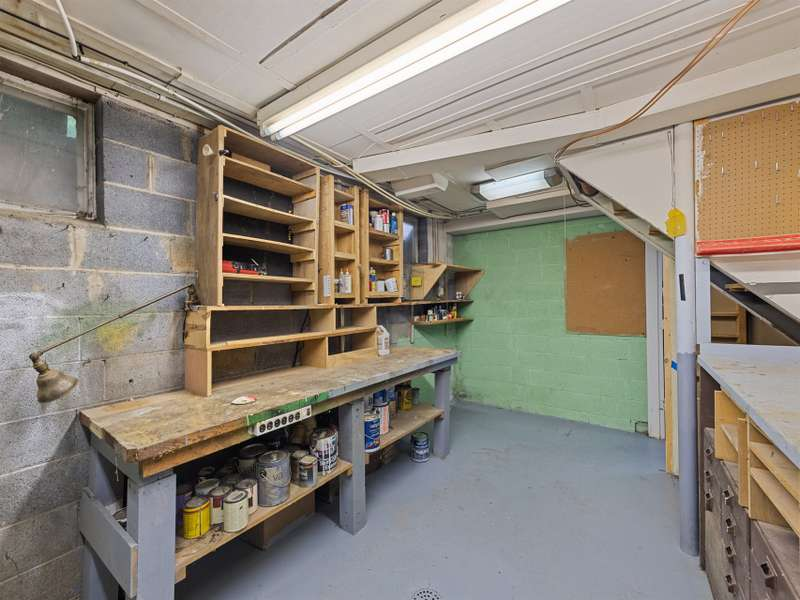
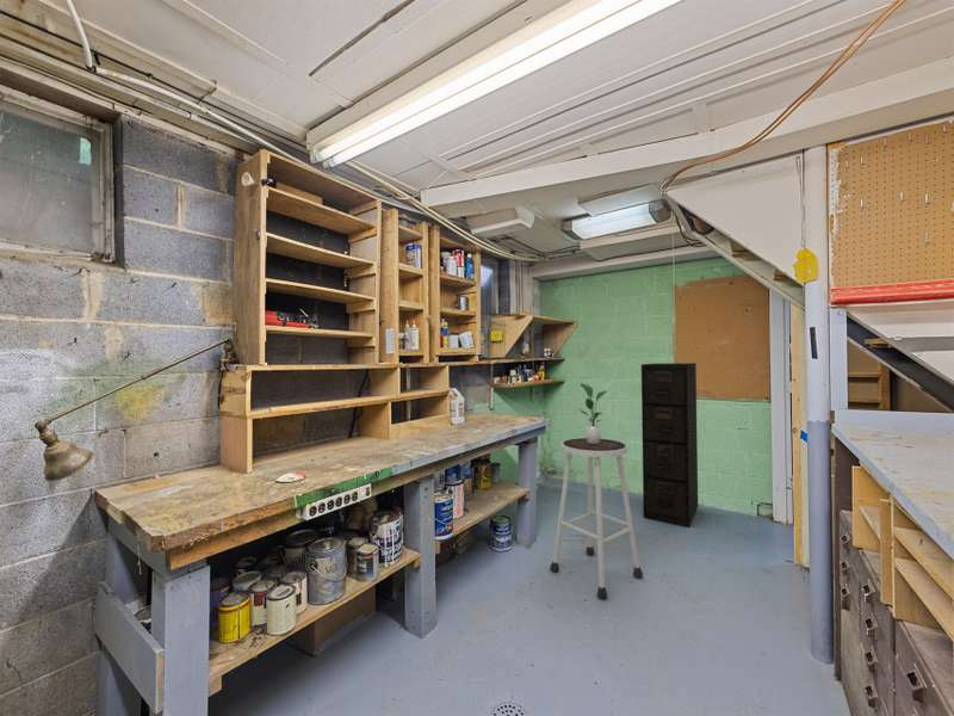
+ potted plant (593, 413)
+ filing cabinet (670, 438)
+ stool (596, 508)
